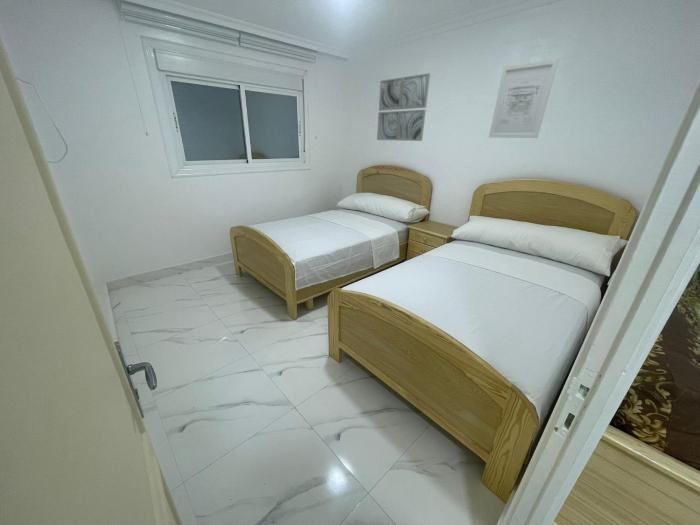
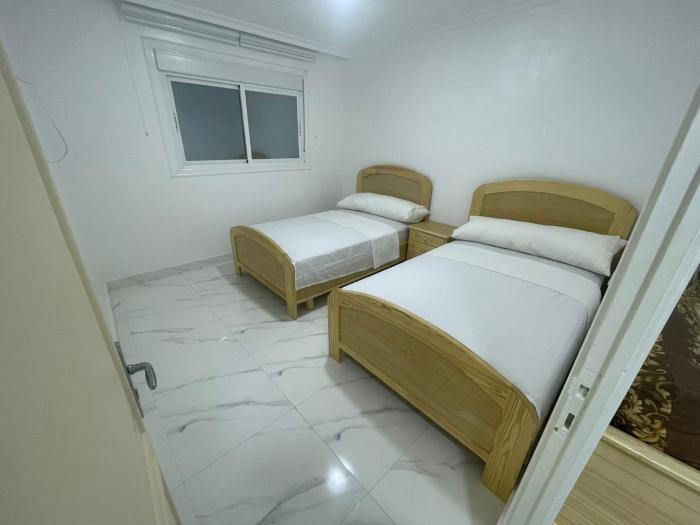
- wall art (520, 102)
- wall art (400, 111)
